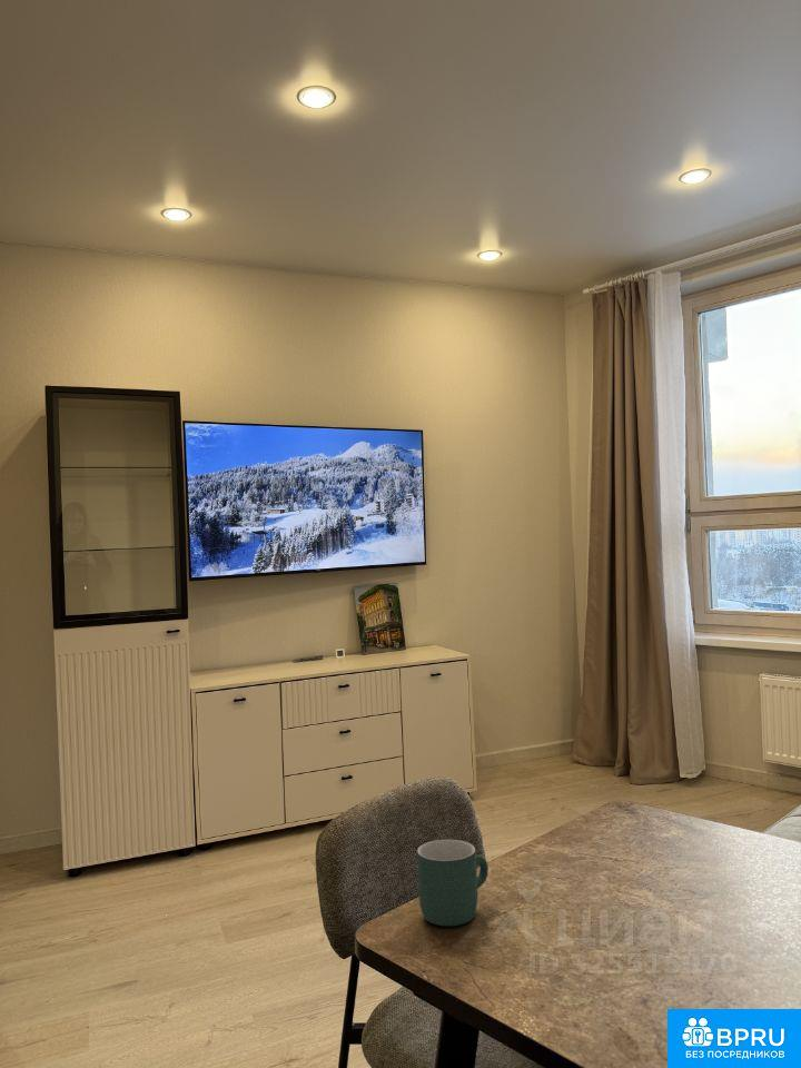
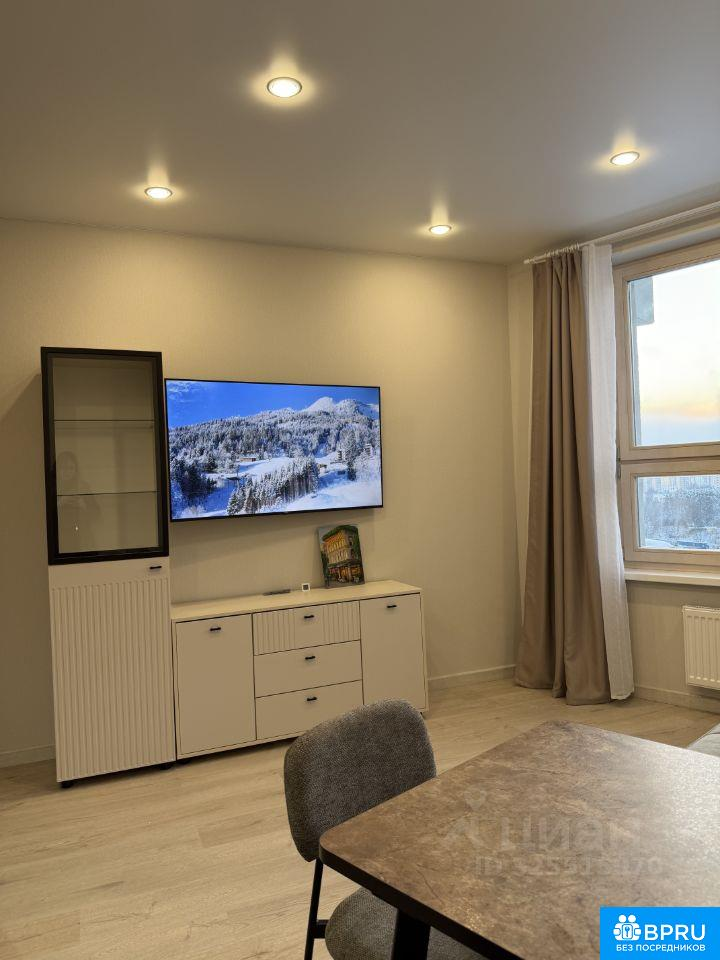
- mug (452, 878)
